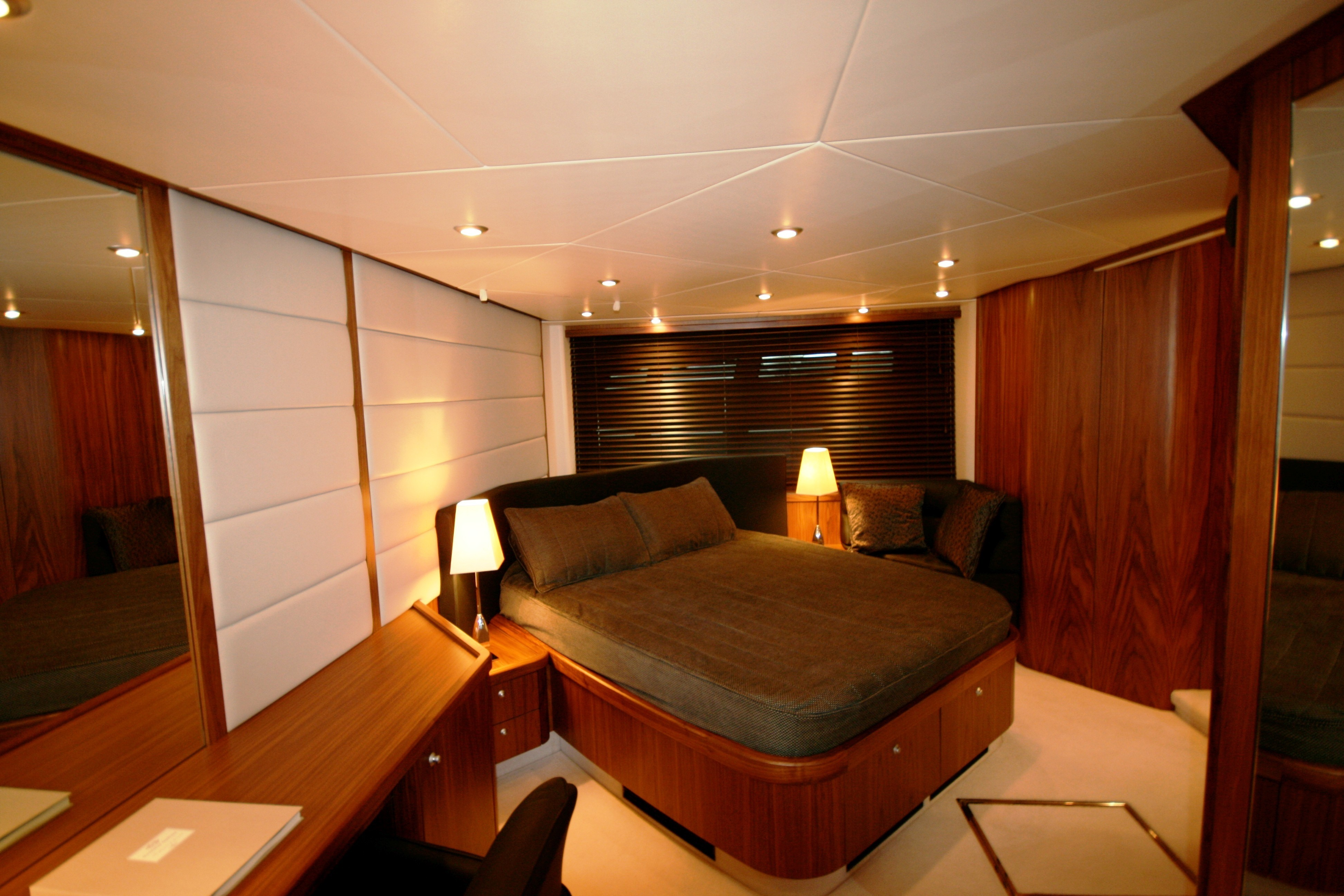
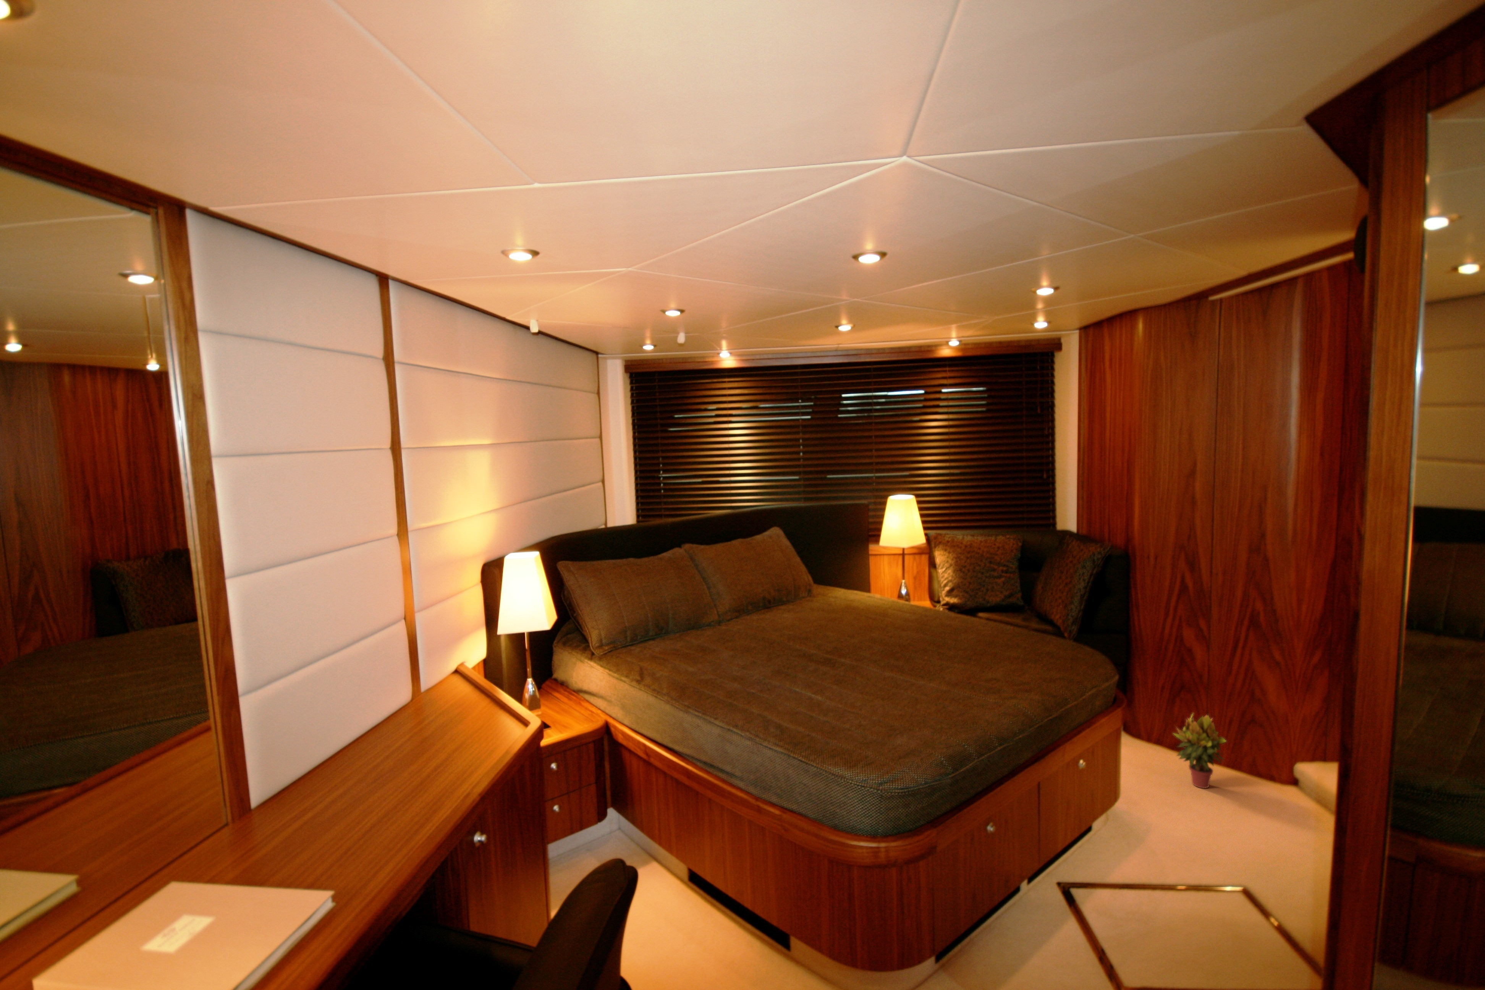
+ potted plant (1201, 749)
